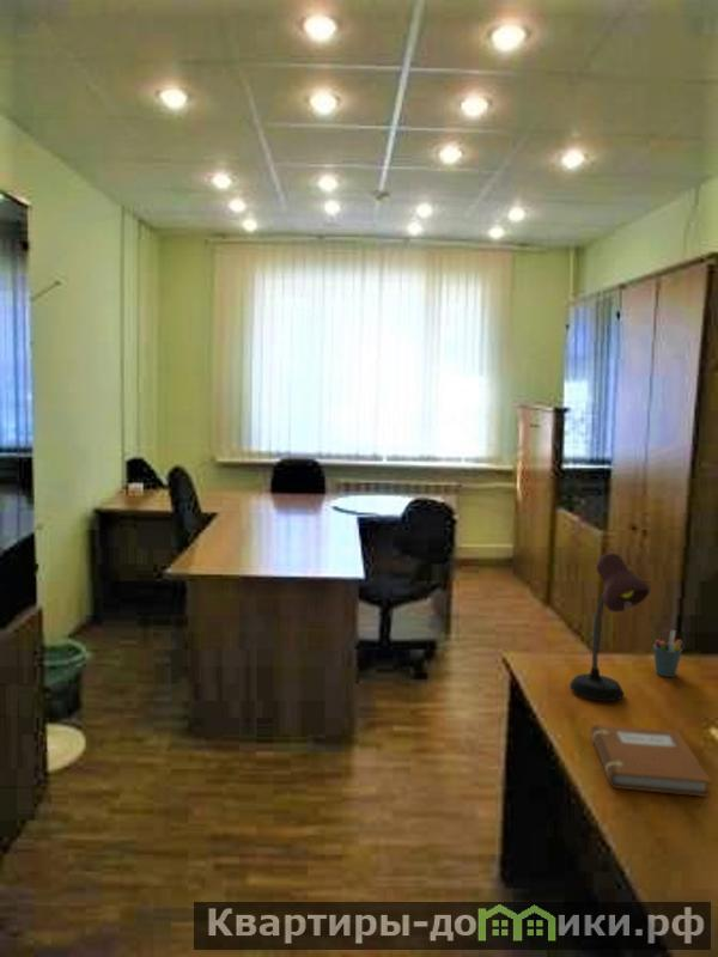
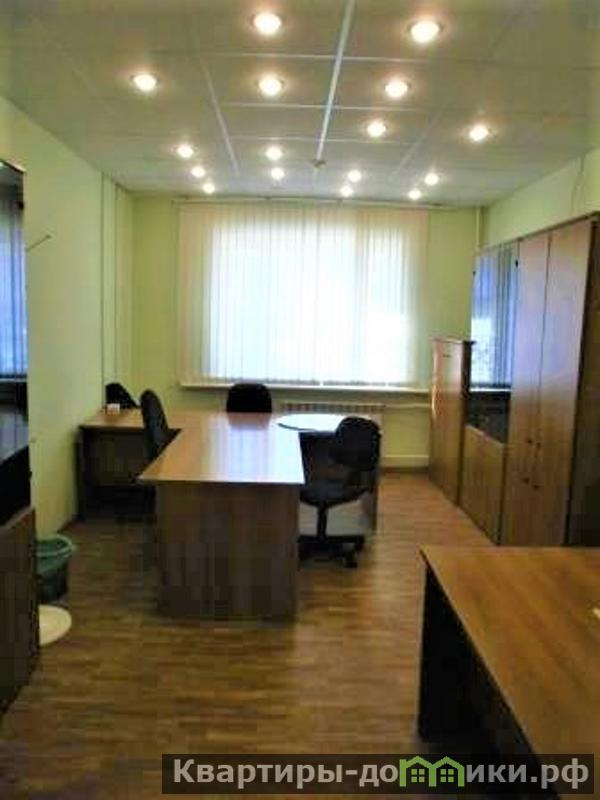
- pen holder (667, 653)
- desk lamp (598, 622)
- notebook (645, 756)
